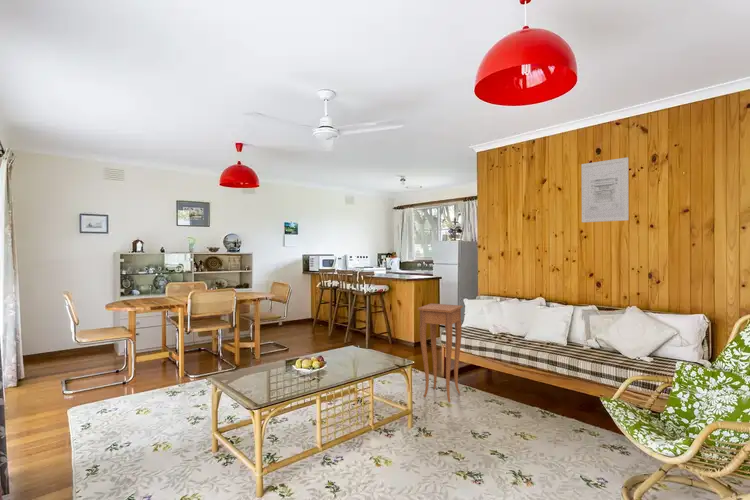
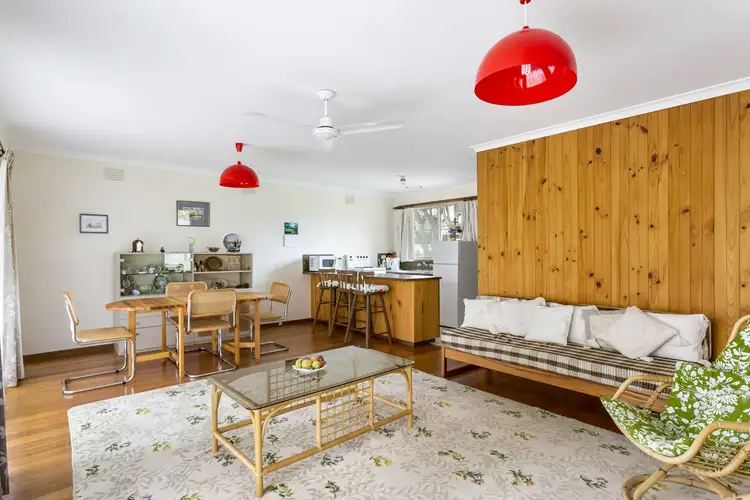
- wall art (604, 191)
- side table (436, 353)
